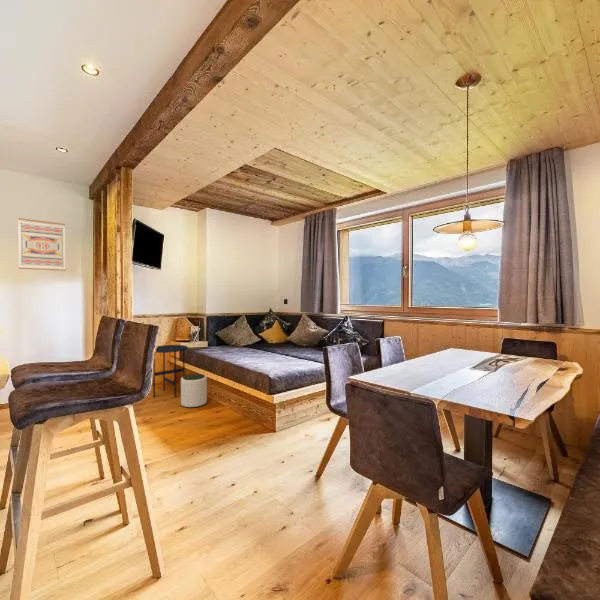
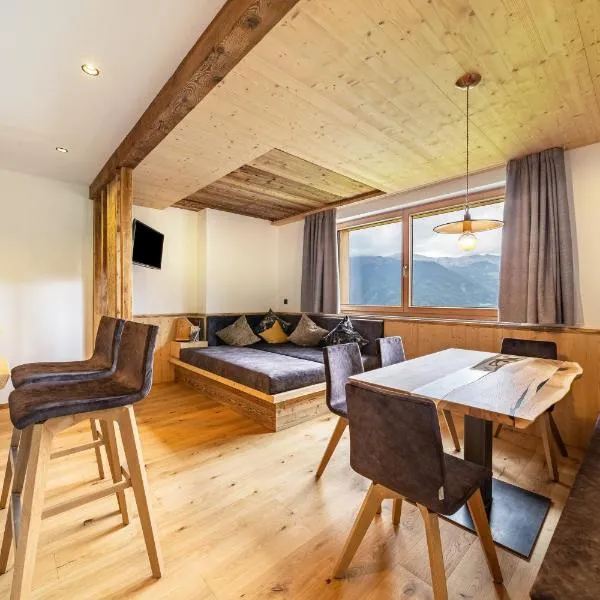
- plant pot (193, 390)
- wall art (42, 245)
- side table (169, 370)
